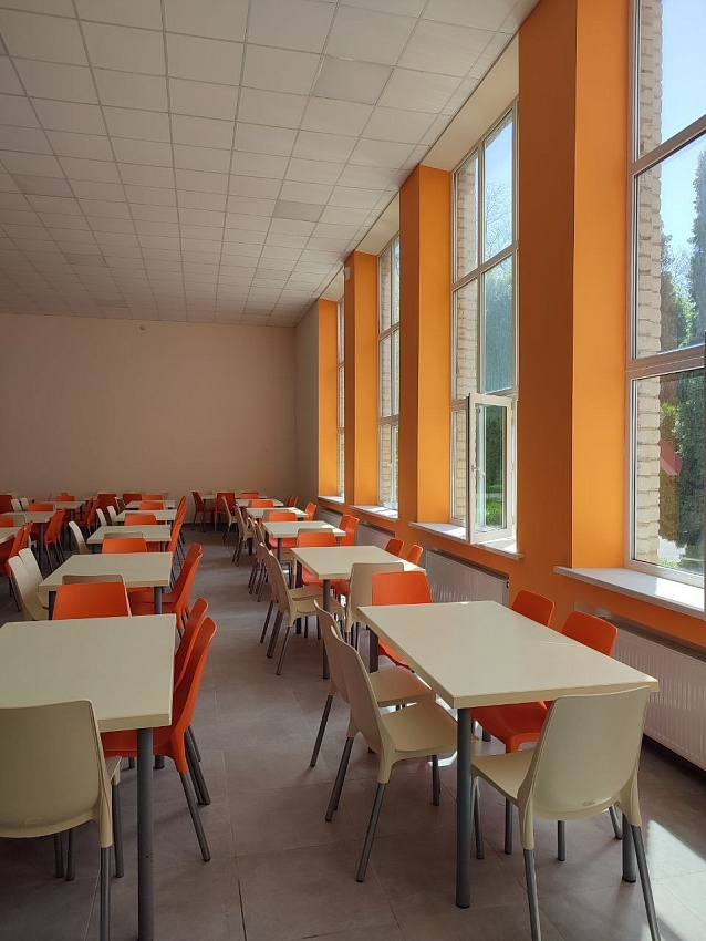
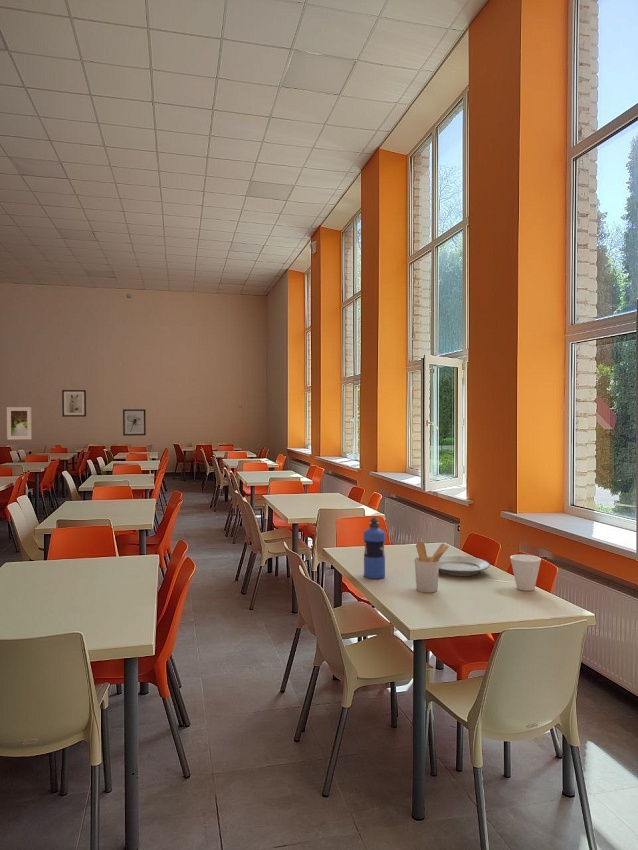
+ utensil holder (432, 566)
+ water bottle (374, 547)
+ plate (458, 566)
+ wall art (74, 403)
+ wall art (134, 422)
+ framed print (19, 423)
+ cup (525, 573)
